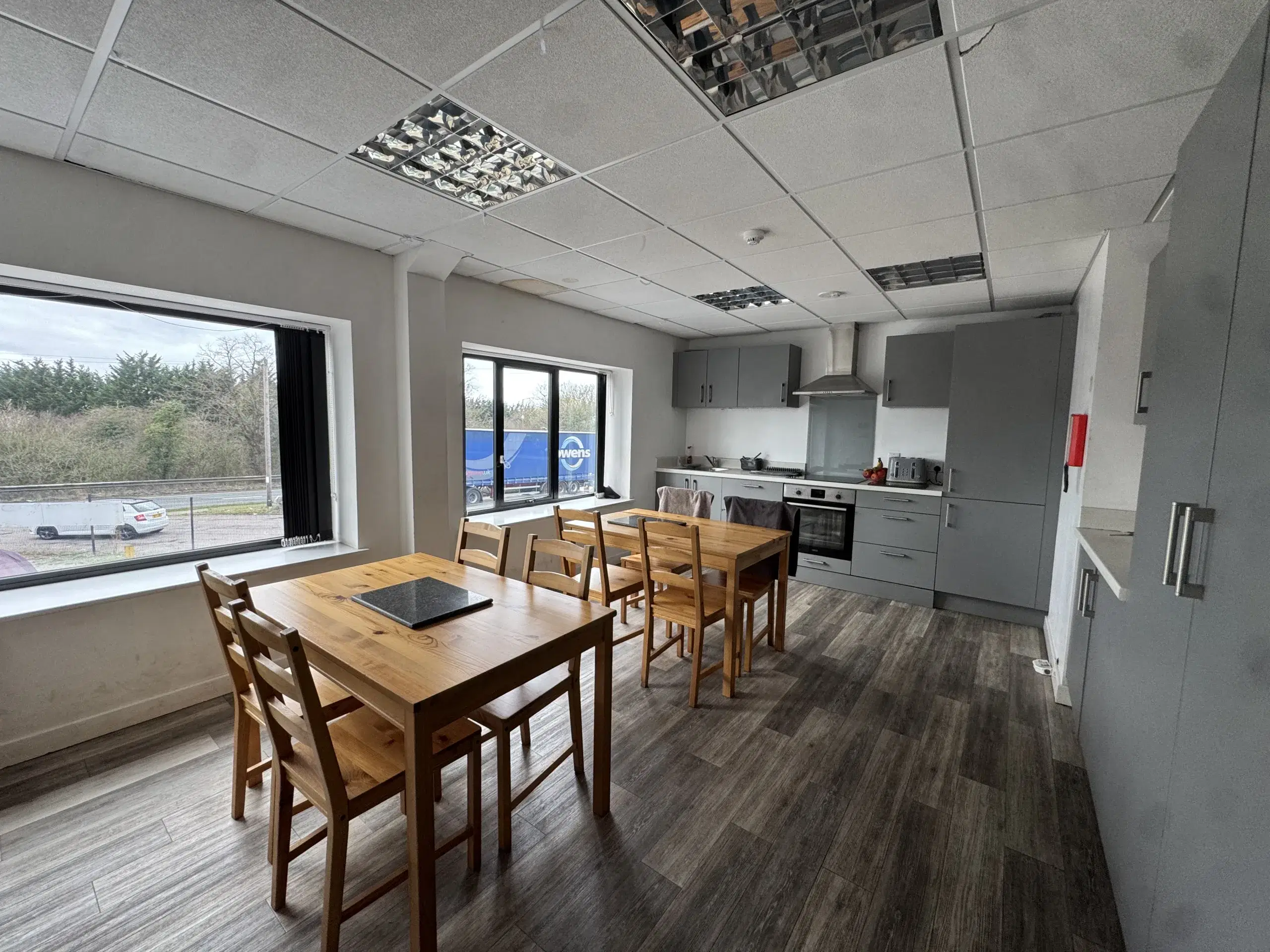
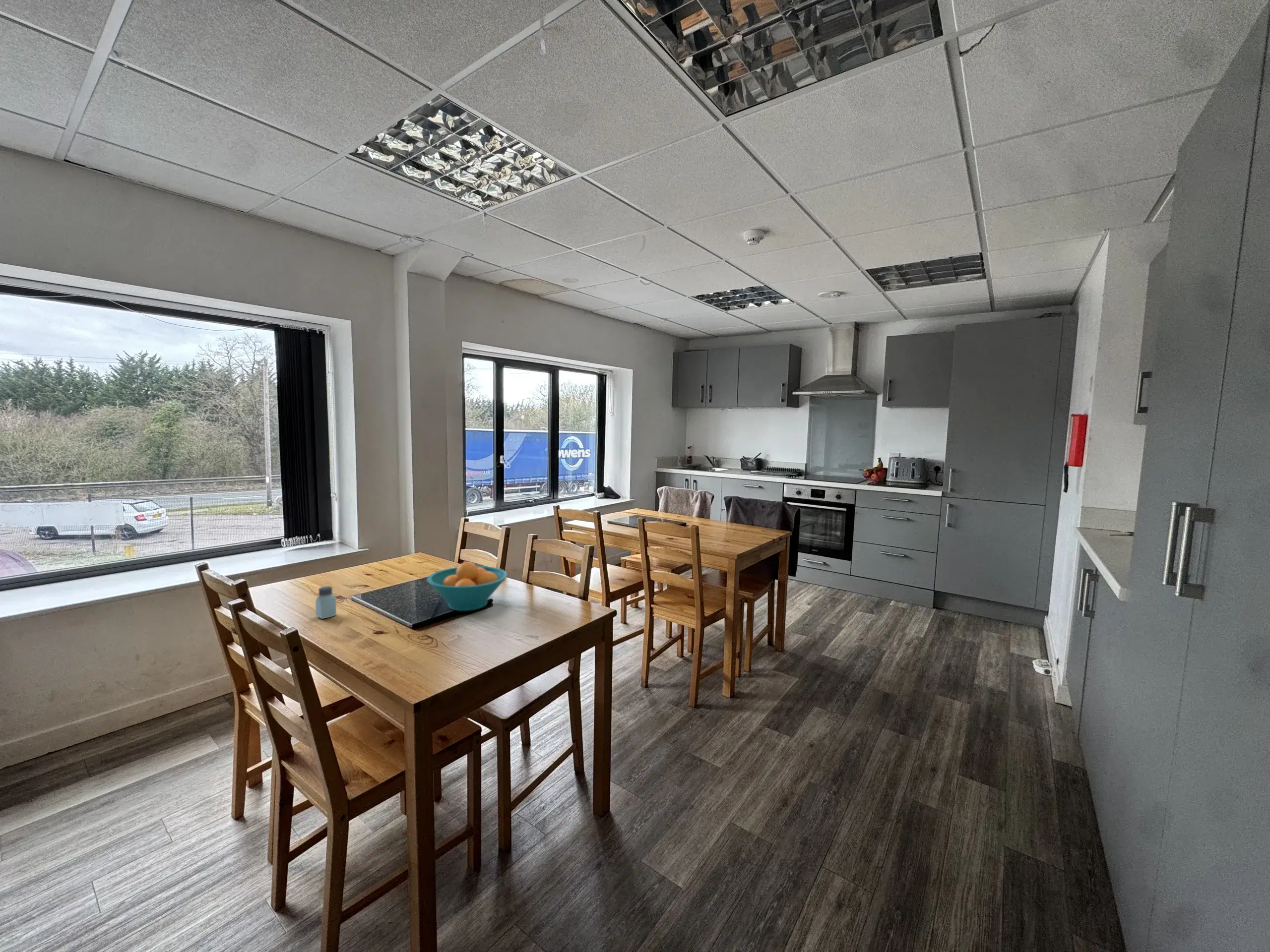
+ fruit bowl (468, 584)
+ saltshaker (325, 601)
